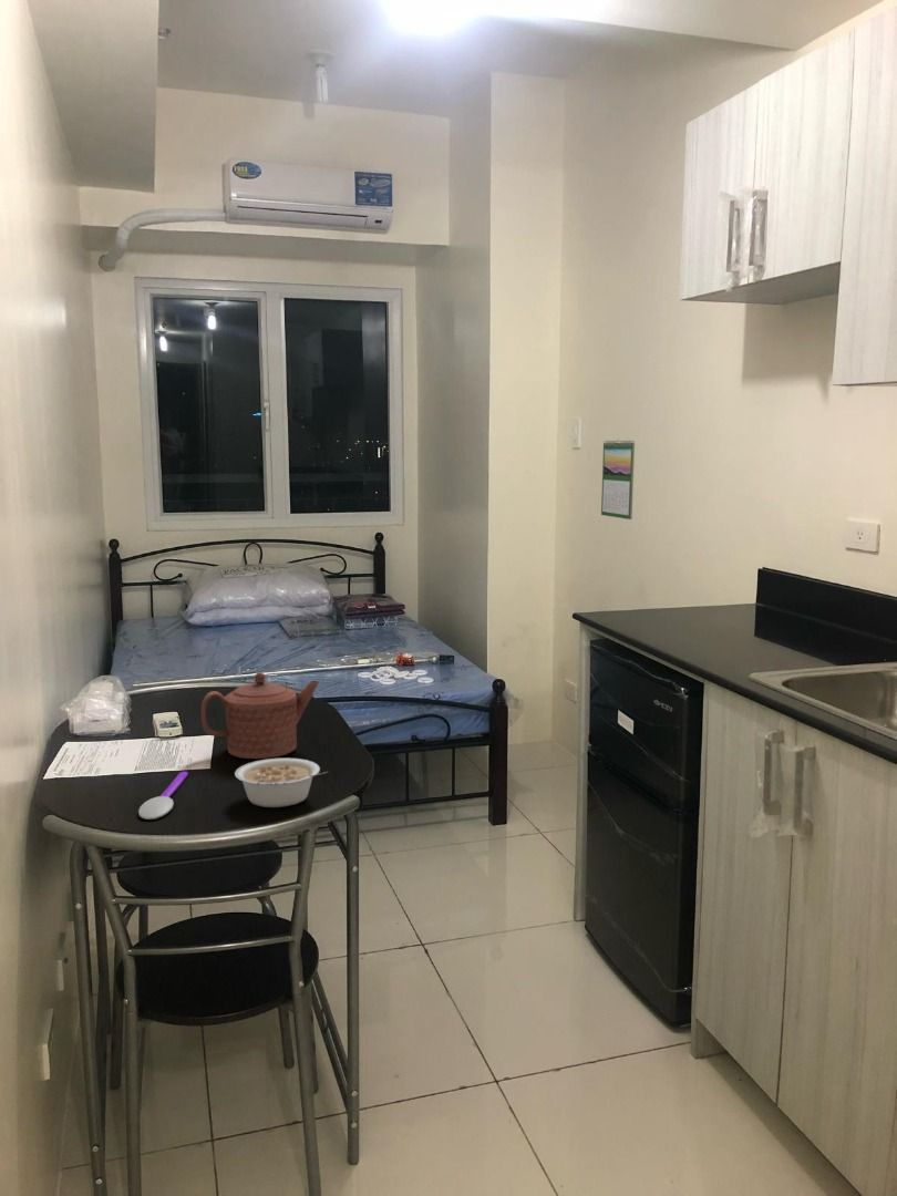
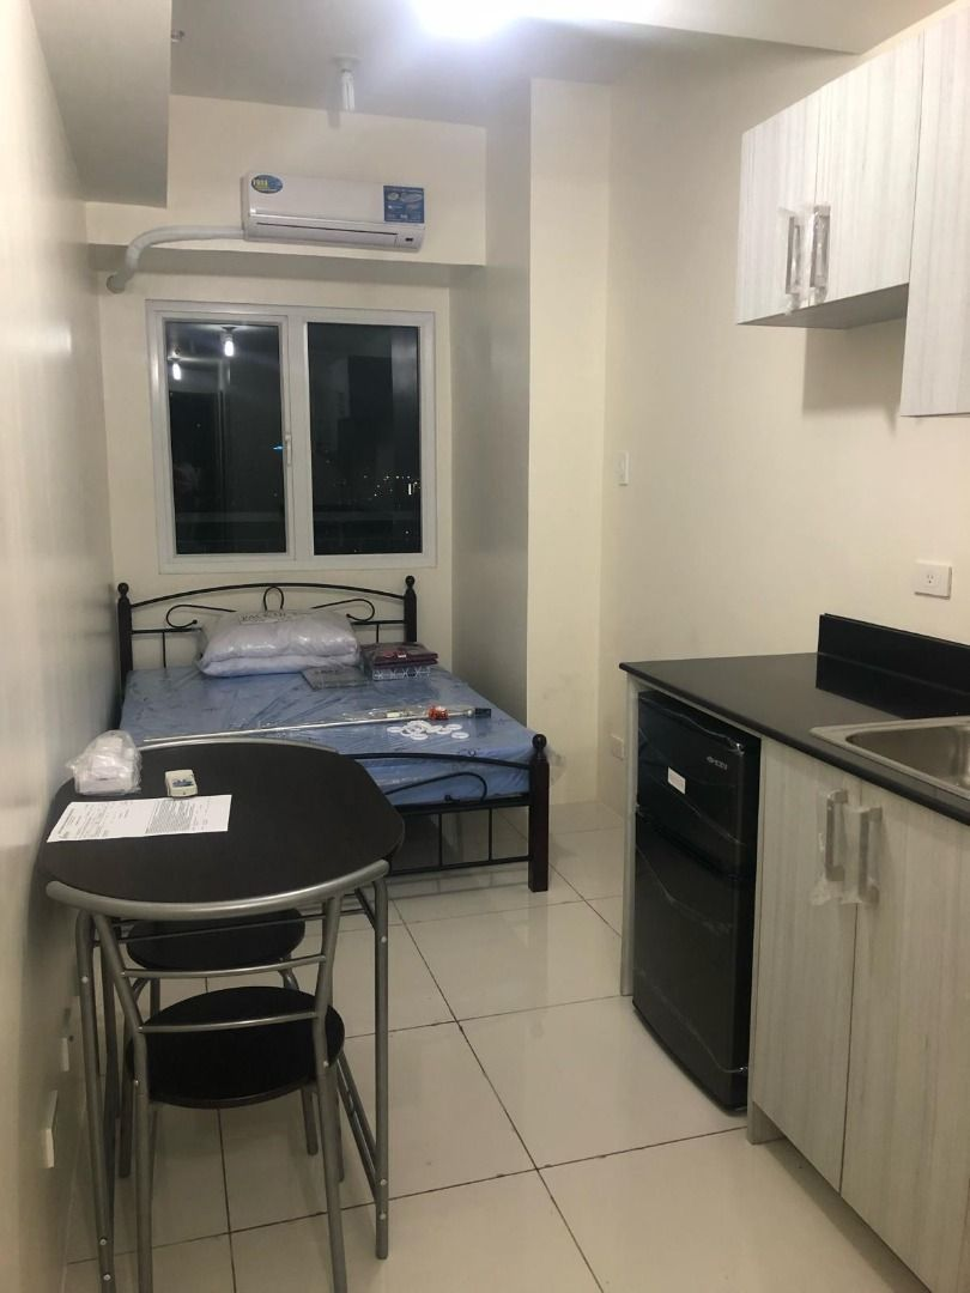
- teapot (261, 710)
- spoon (167, 792)
- legume (281, 781)
- calendar (617, 478)
